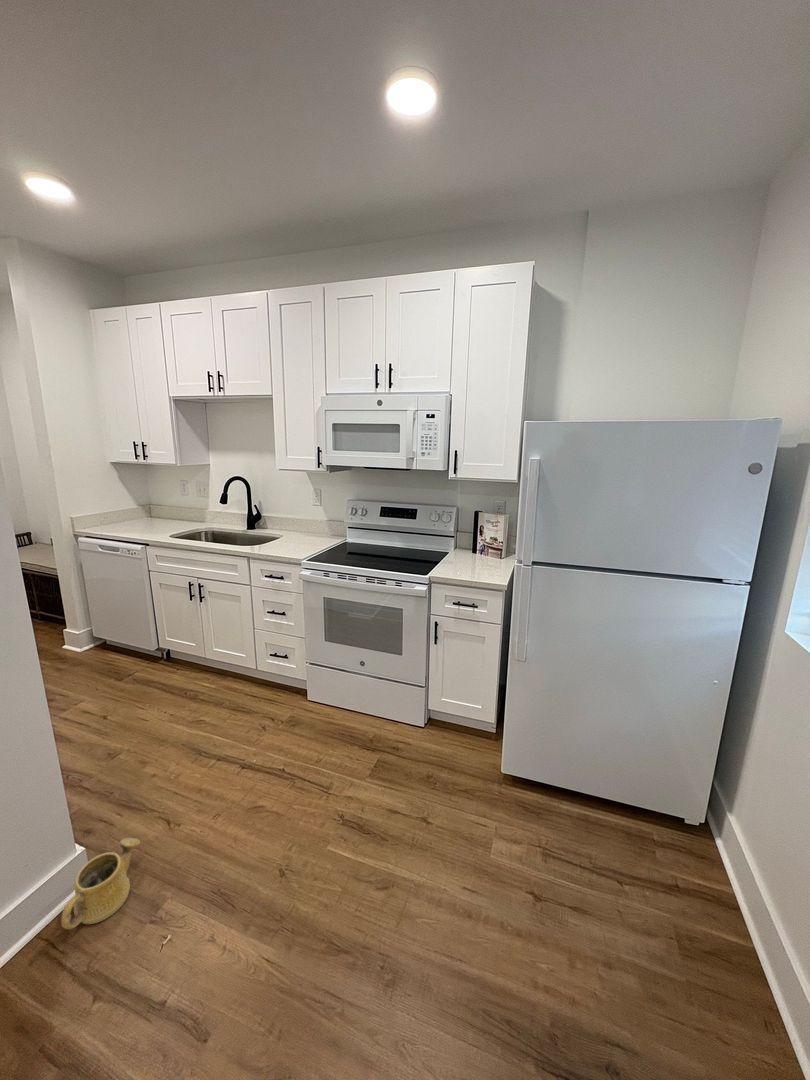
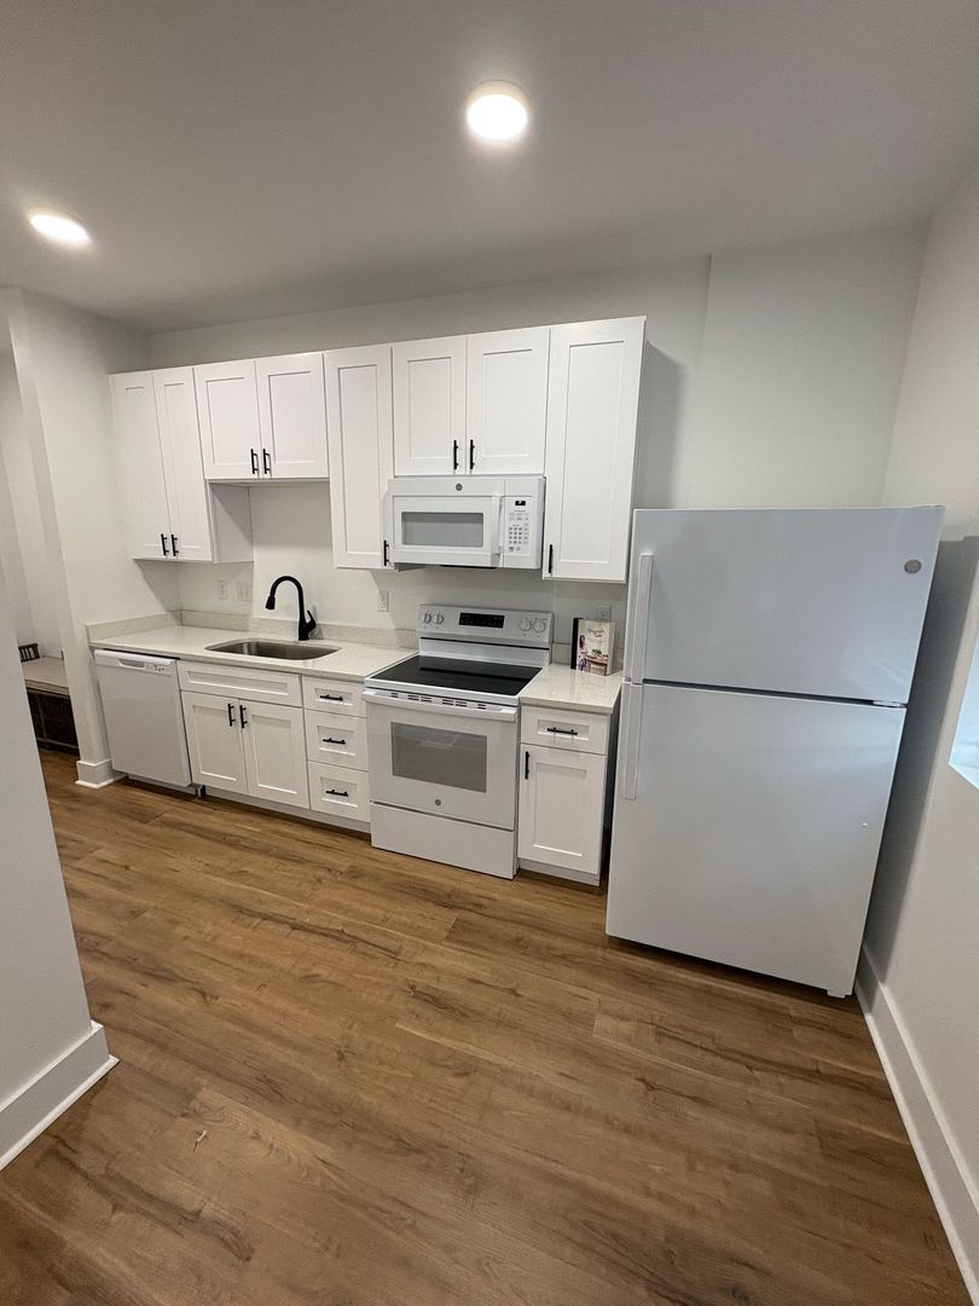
- watering can (103, 882)
